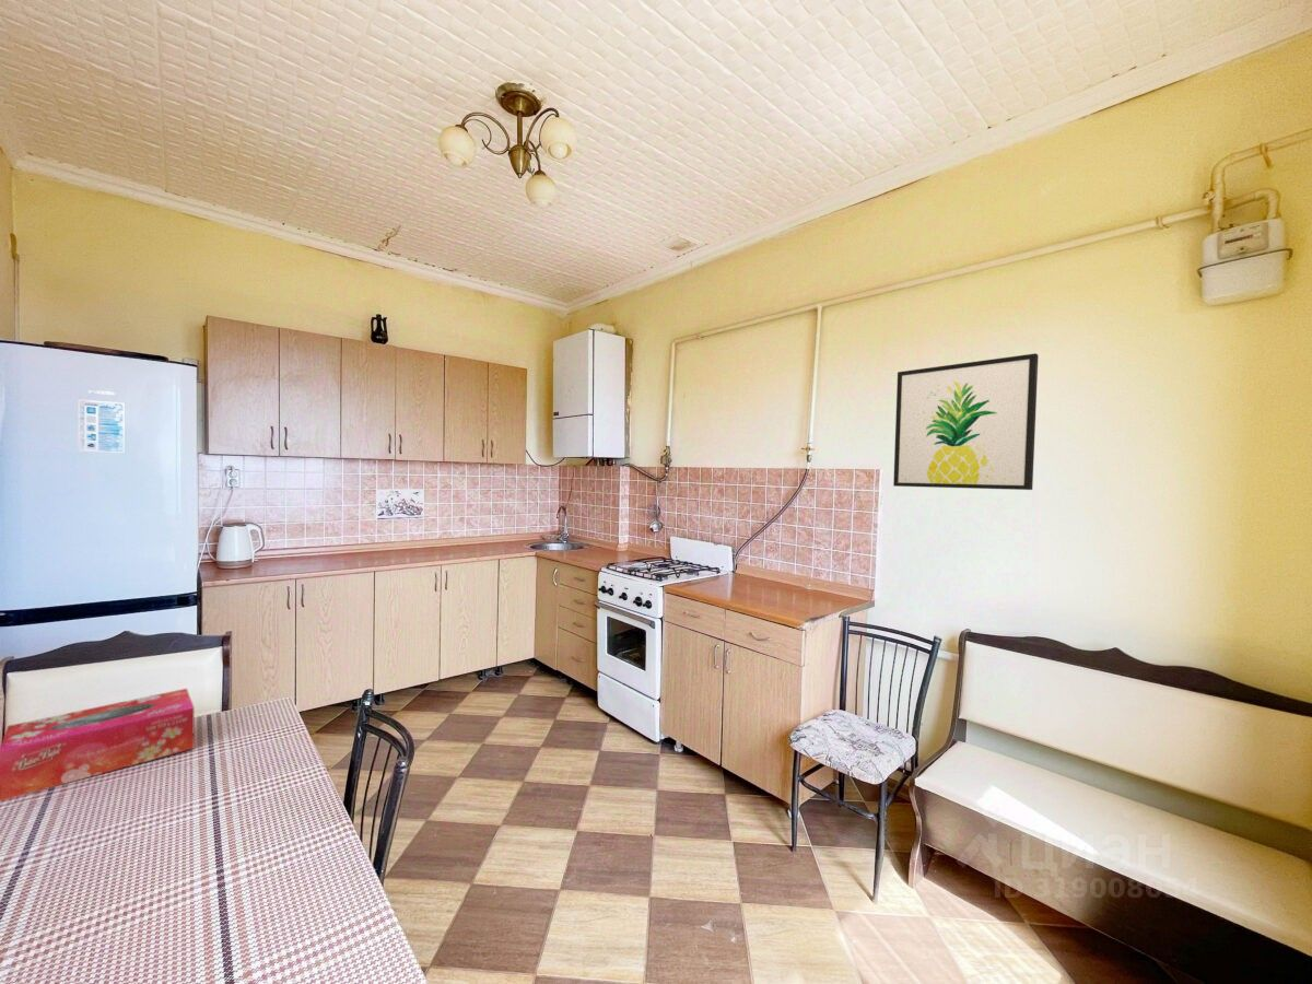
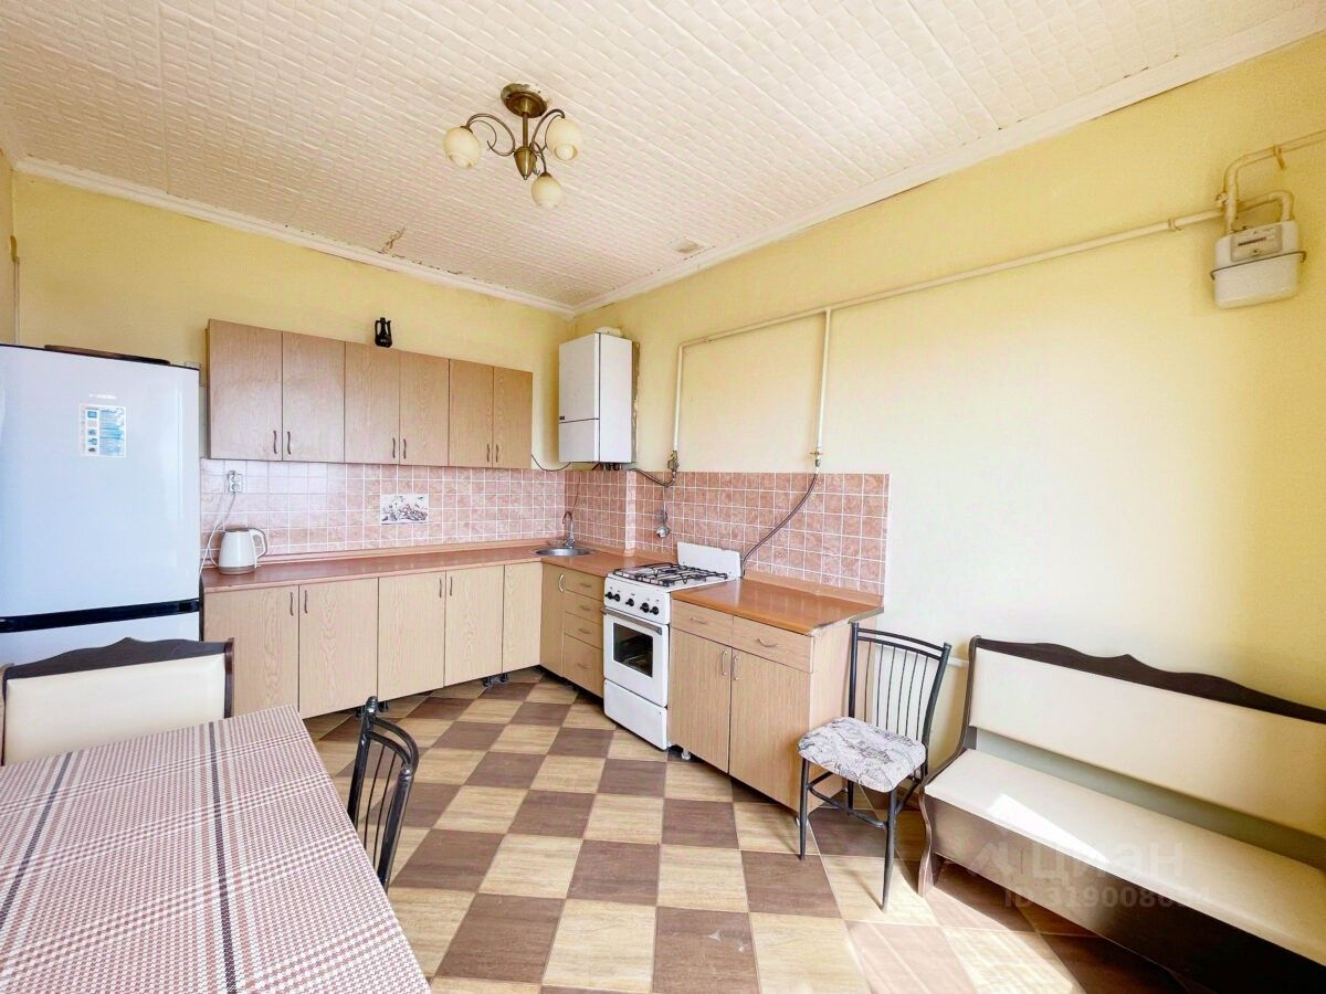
- tissue box (105, 737)
- wall art (959, 425)
